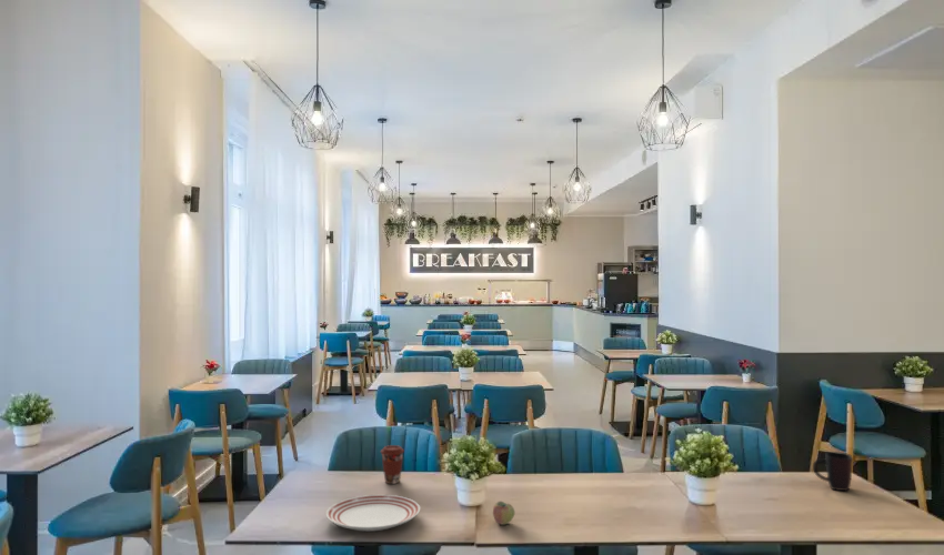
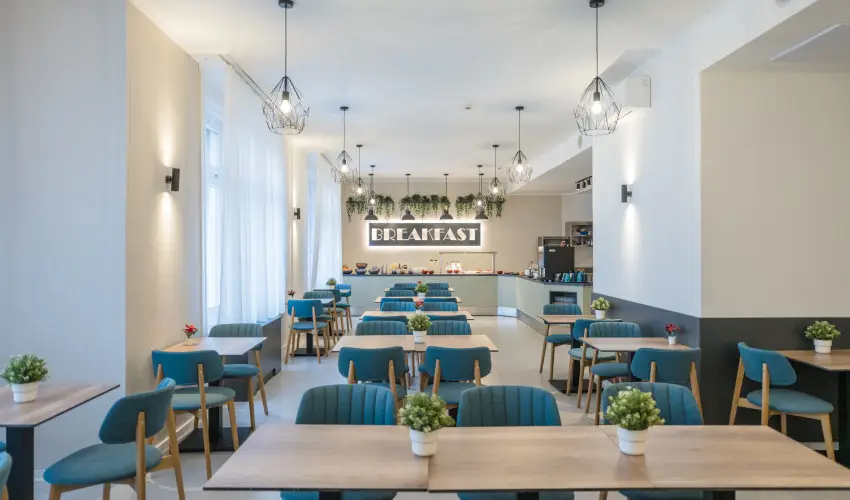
- coffee cup (392, 464)
- apple (501, 512)
- dinner plate (373, 514)
- mug (834, 471)
